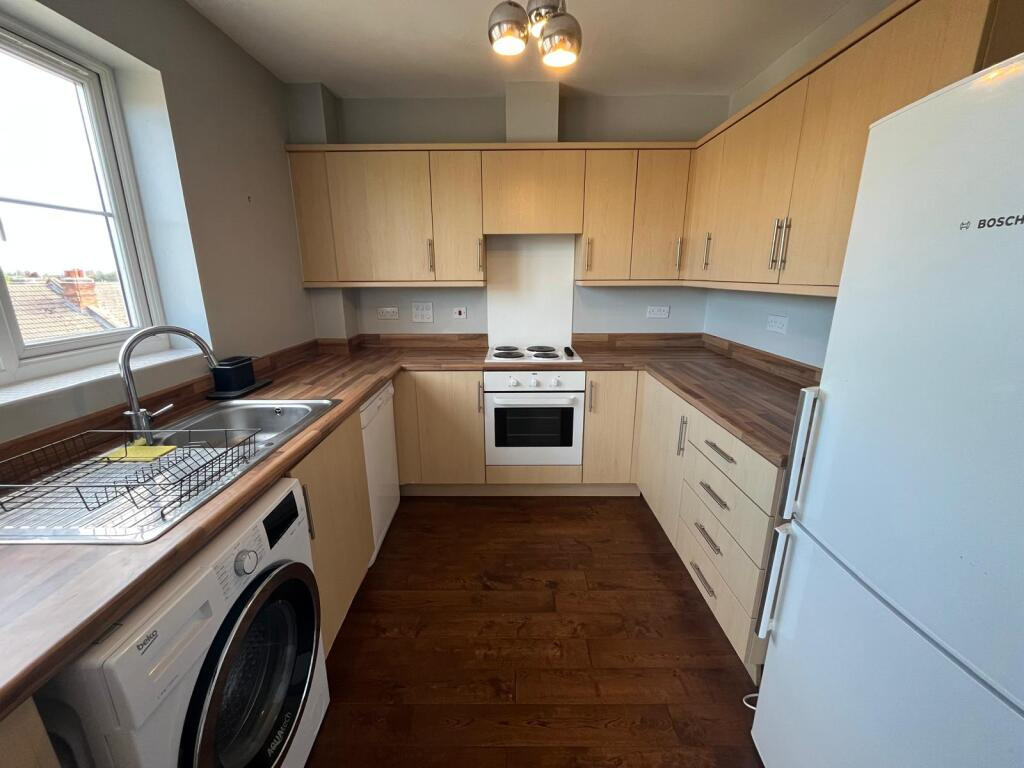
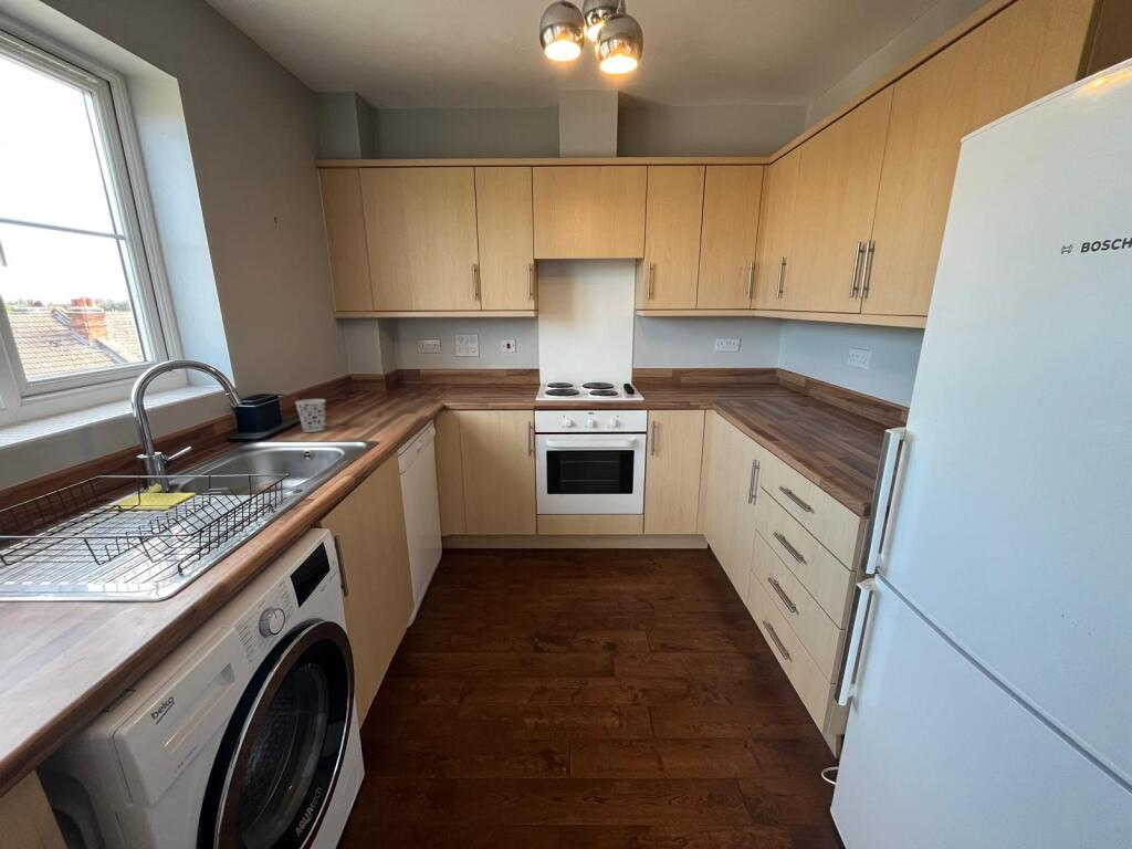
+ cup (312, 416)
